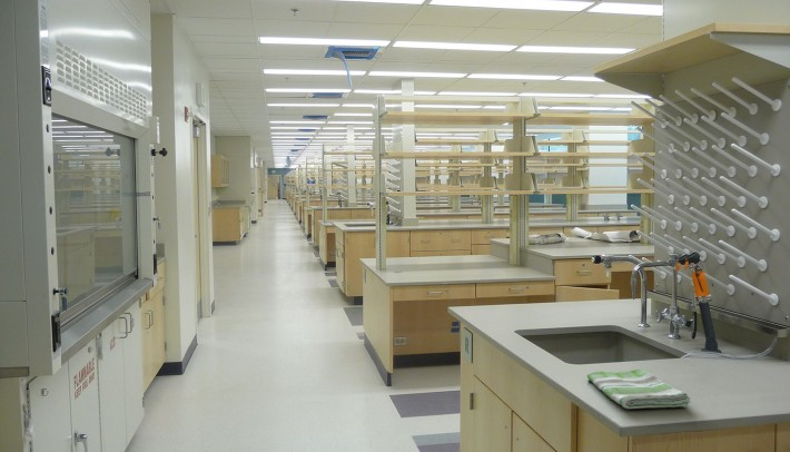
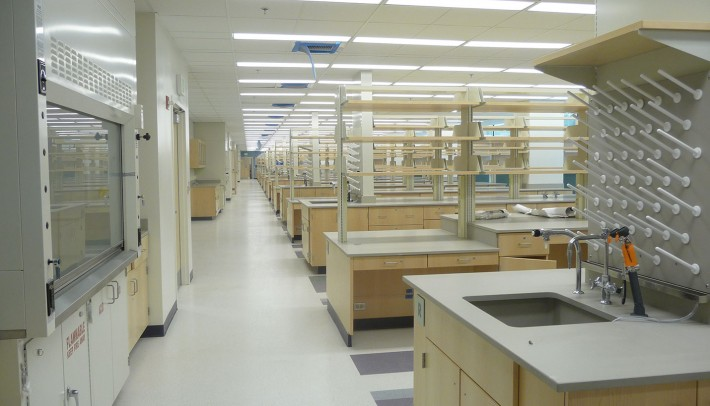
- dish towel (634, 385)
